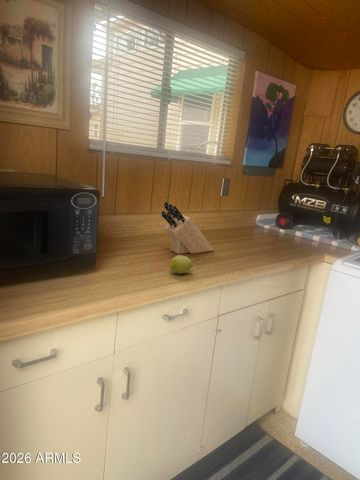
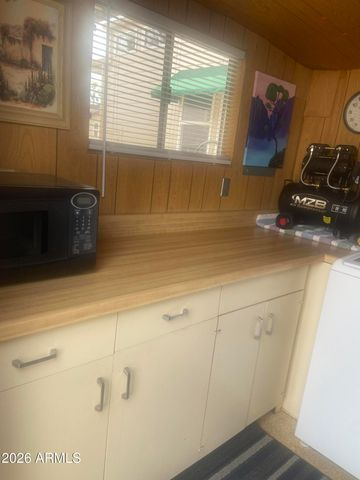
- fruit (181, 264)
- knife block (187, 227)
